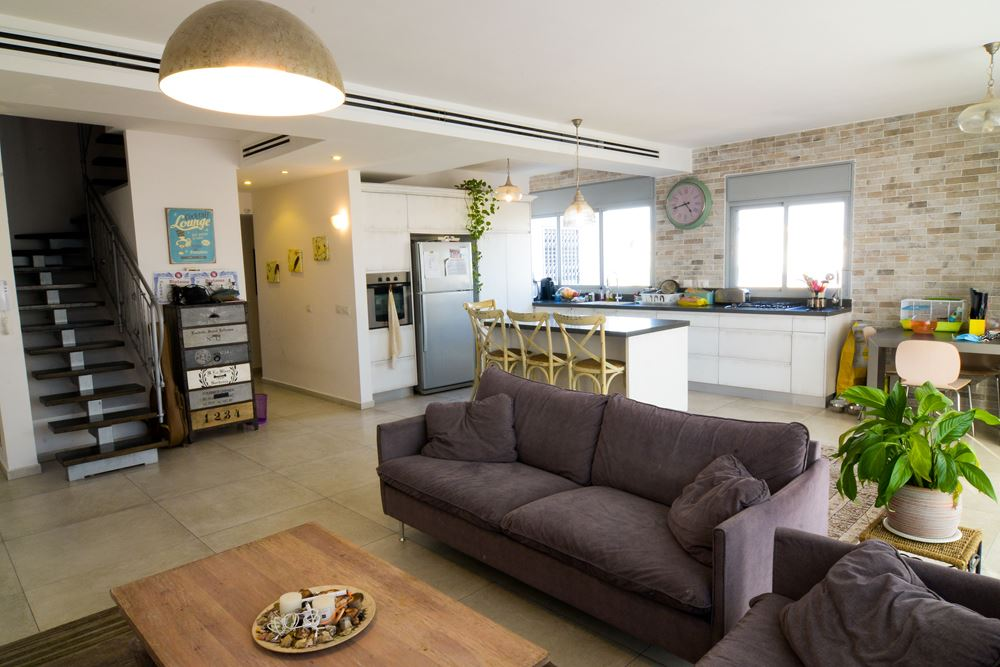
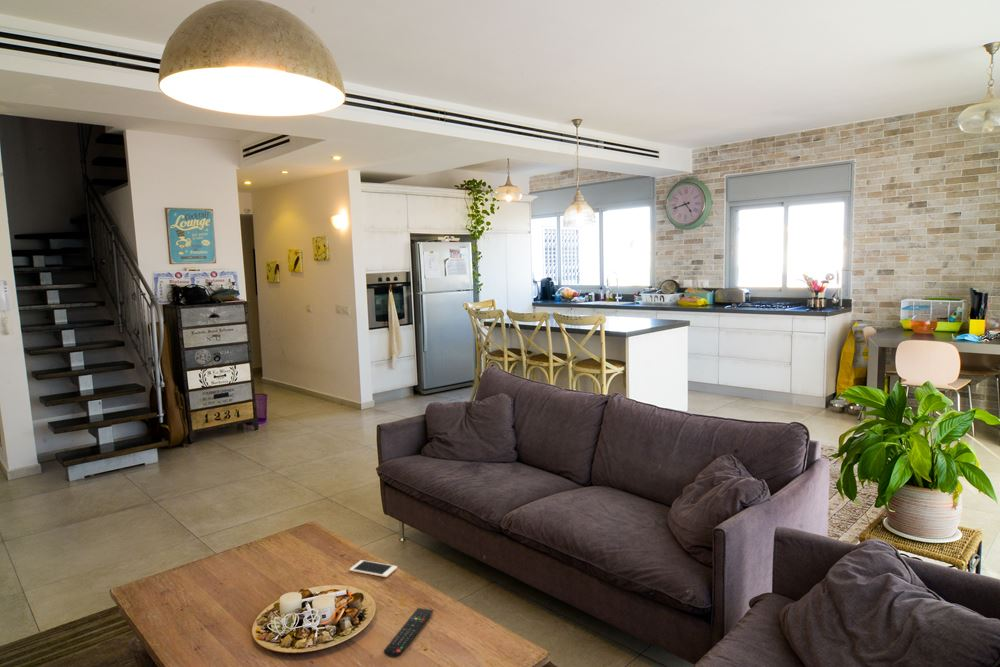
+ remote control (409, 631)
+ cell phone (373, 568)
